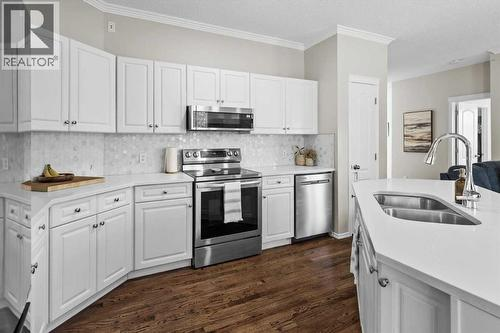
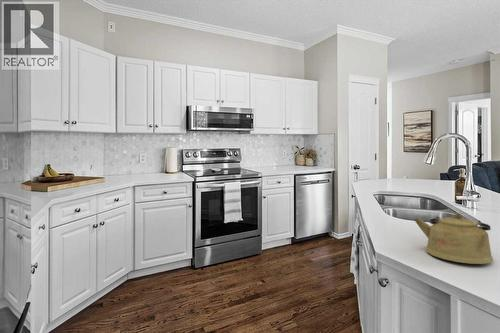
+ kettle (450, 232)
